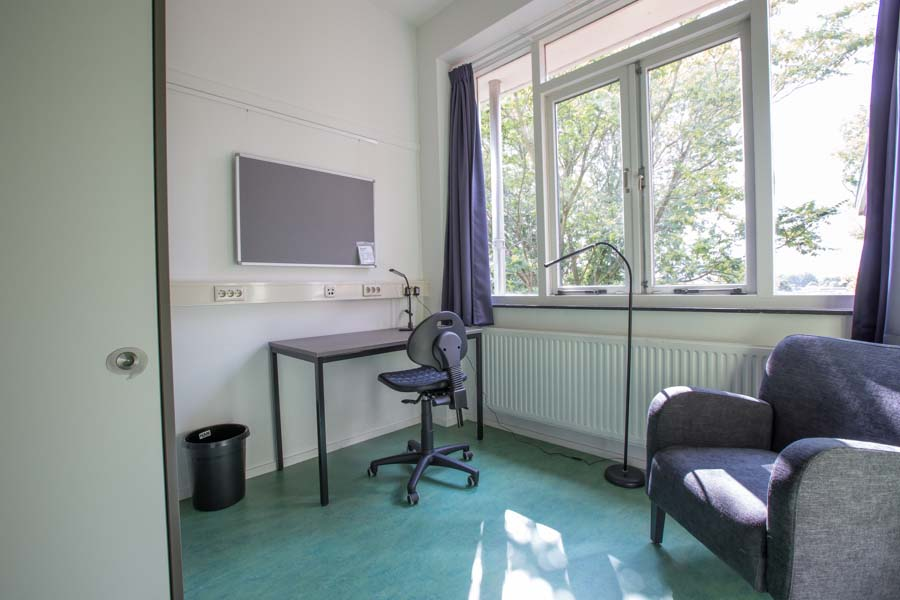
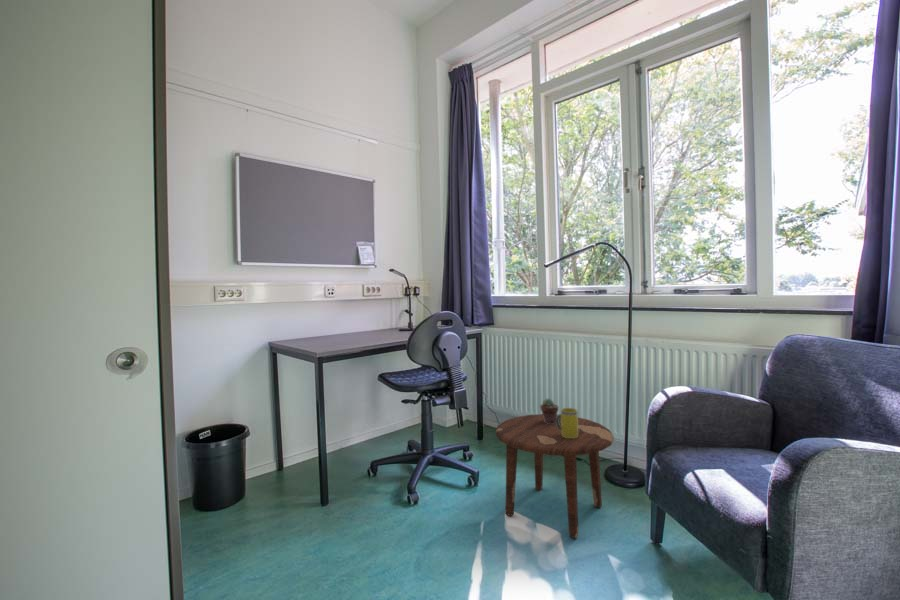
+ potted succulent (549, 409)
+ side table (542, 469)
+ mug (566, 422)
